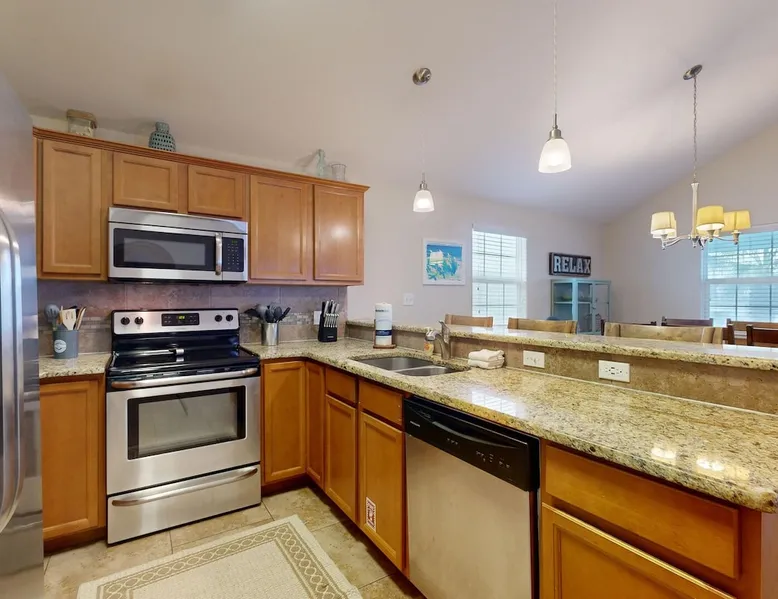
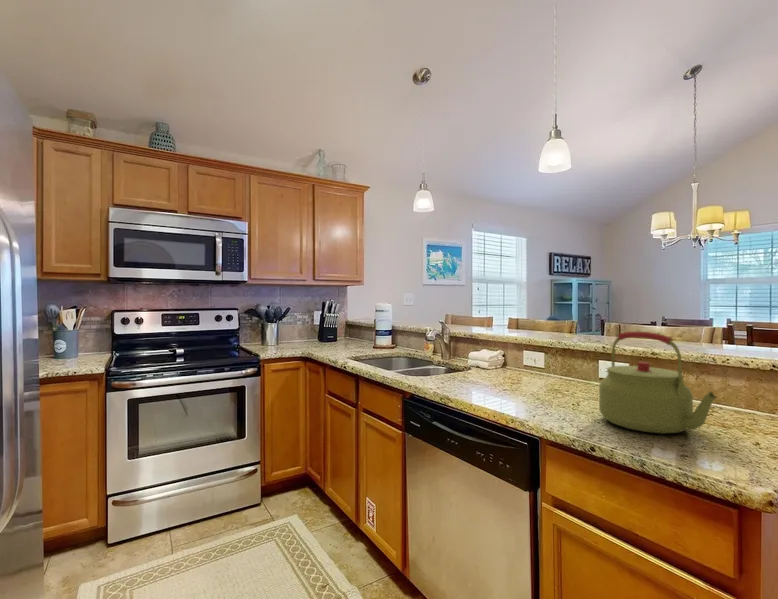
+ kettle (655, 379)
